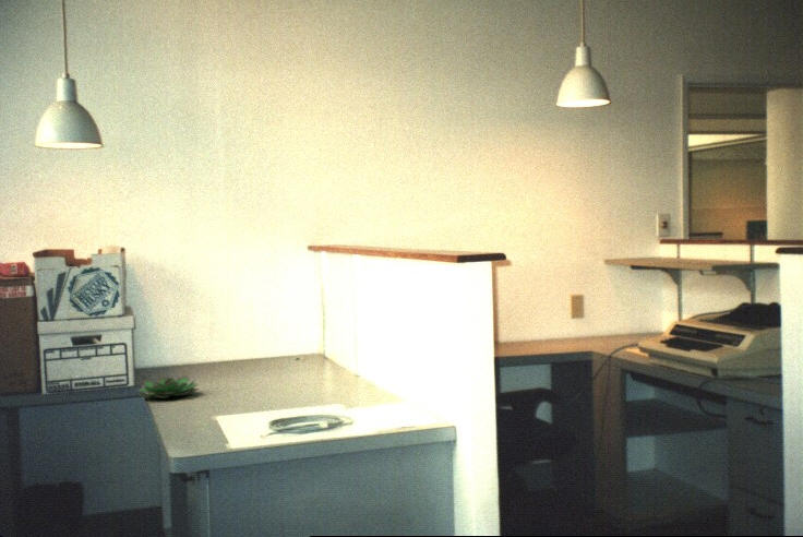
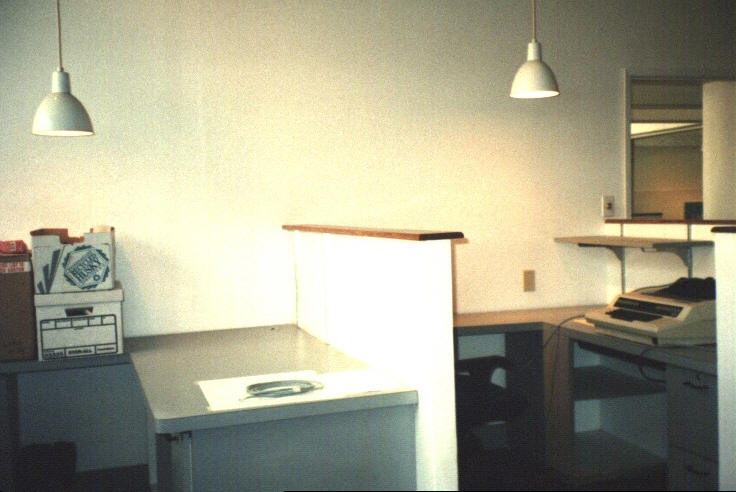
- succulent plant (168, 386)
